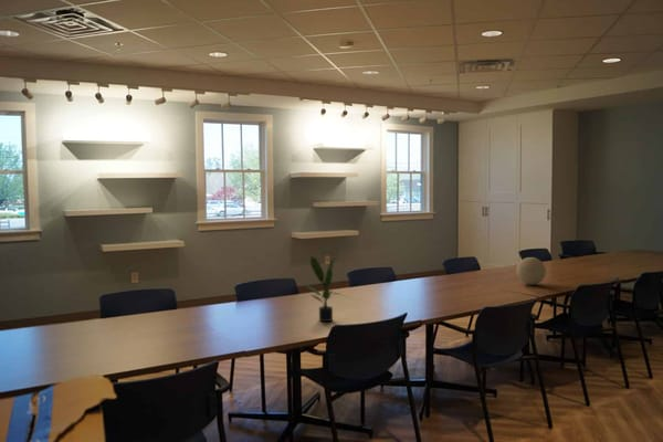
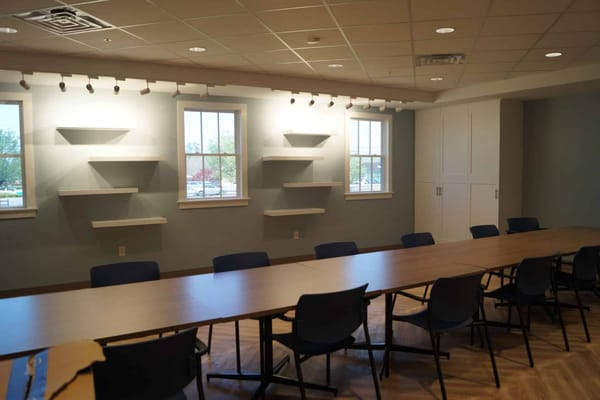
- decorative orb (530, 271)
- potted plant (324, 288)
